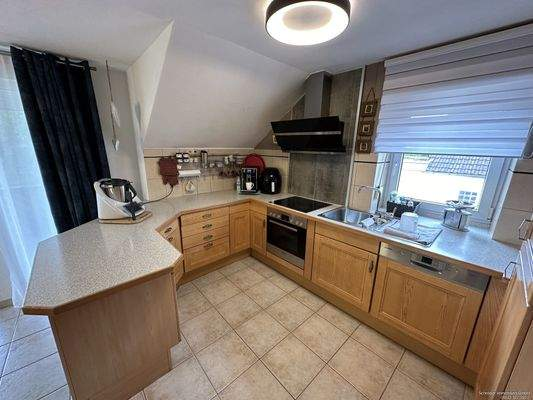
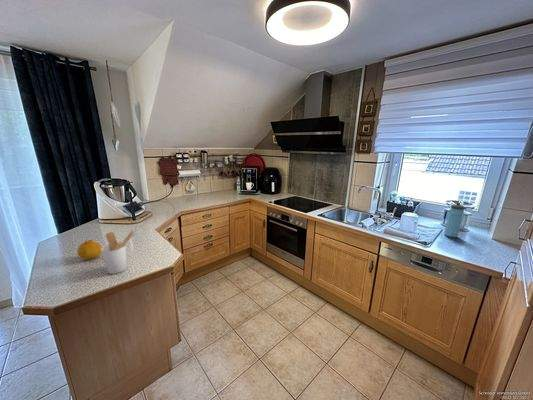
+ fruit (89, 249)
+ water bottle (454, 219)
+ utensil holder (120, 250)
